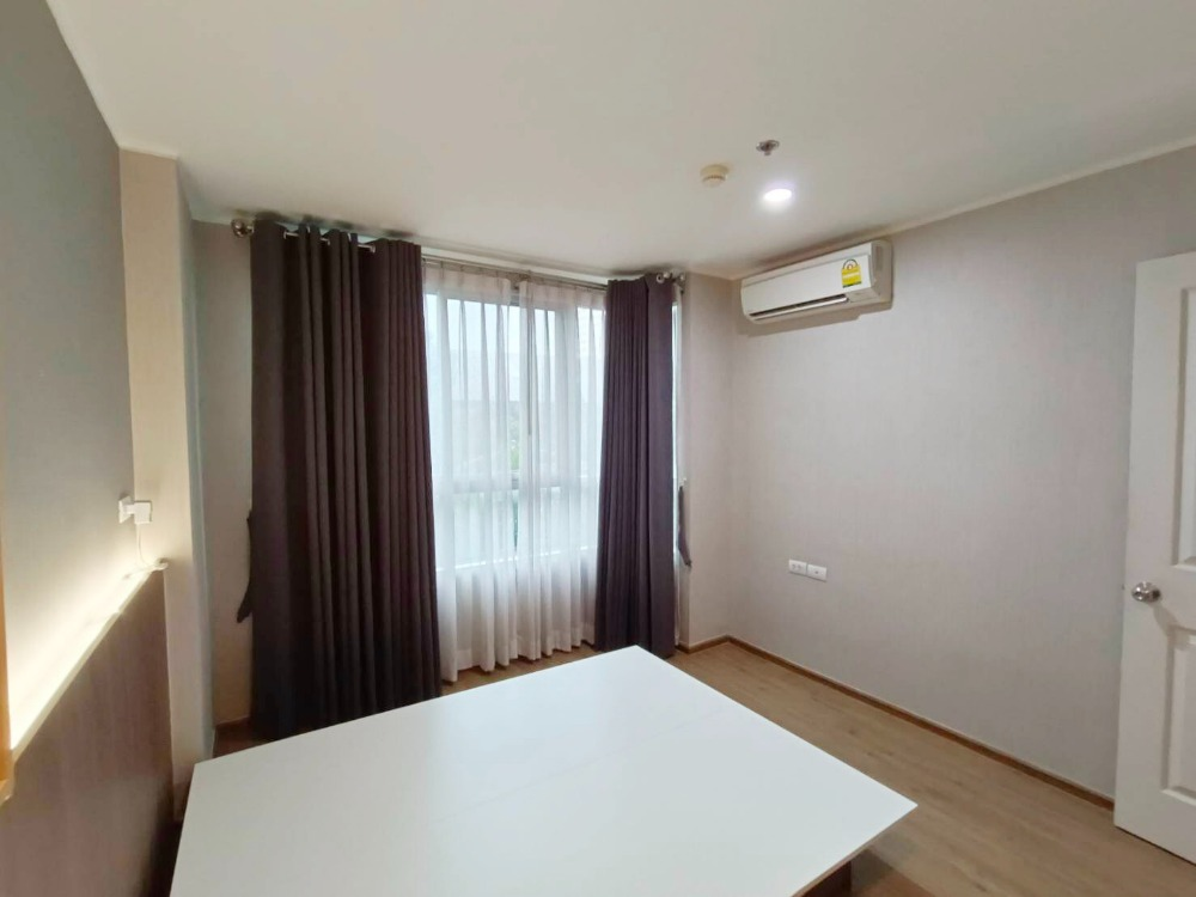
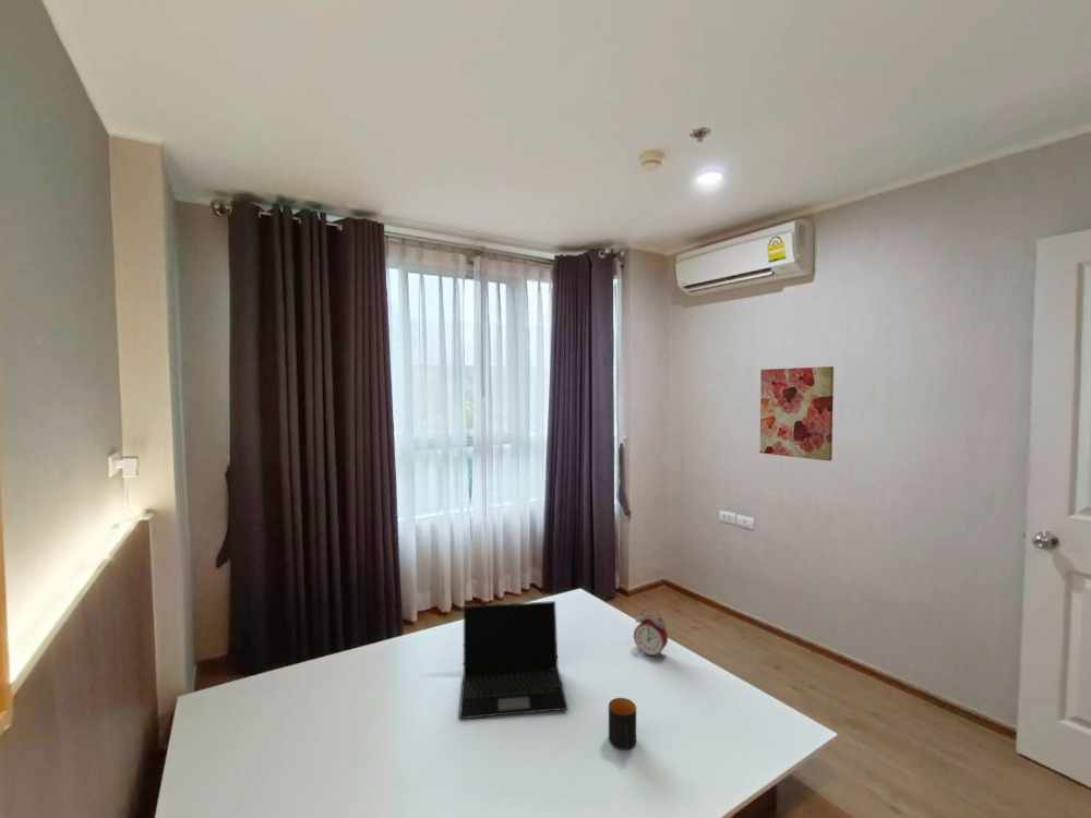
+ mug (623, 726)
+ wall art (794, 412)
+ alarm clock (650, 630)
+ laptop (512, 654)
